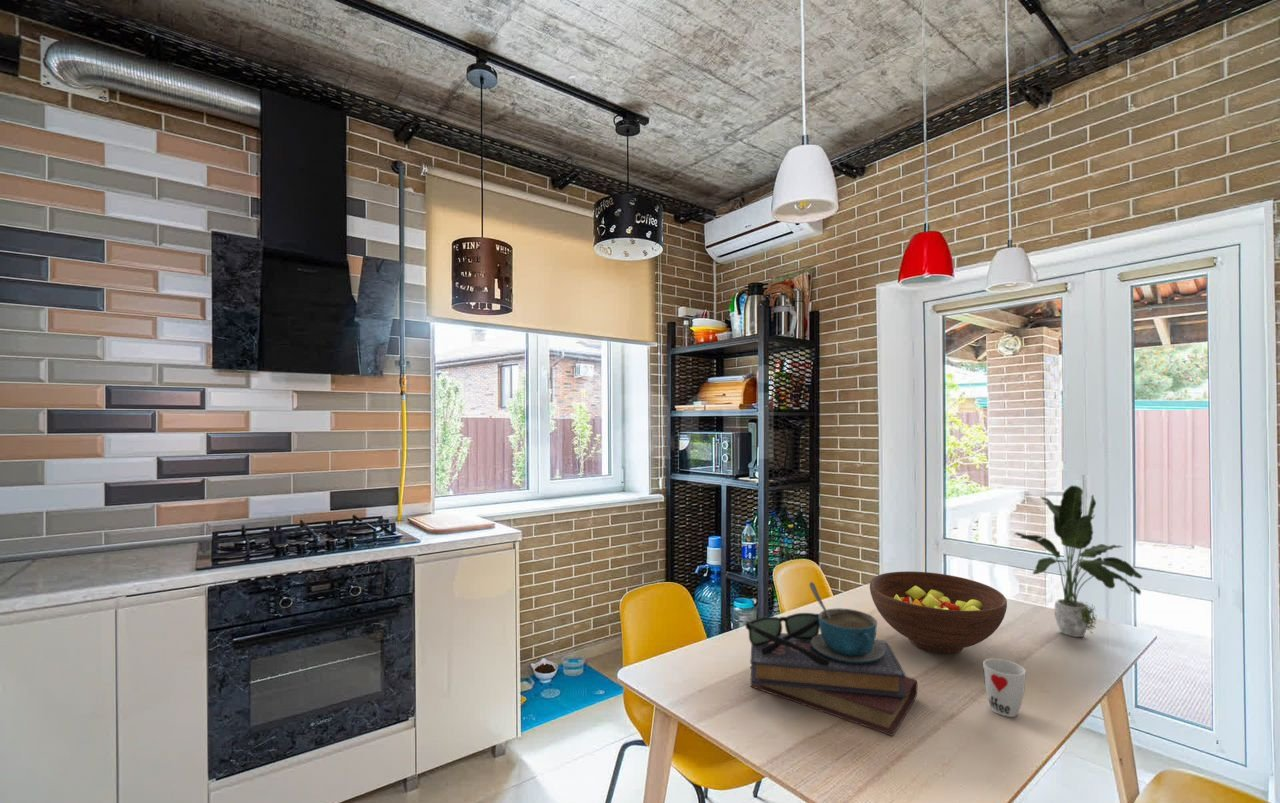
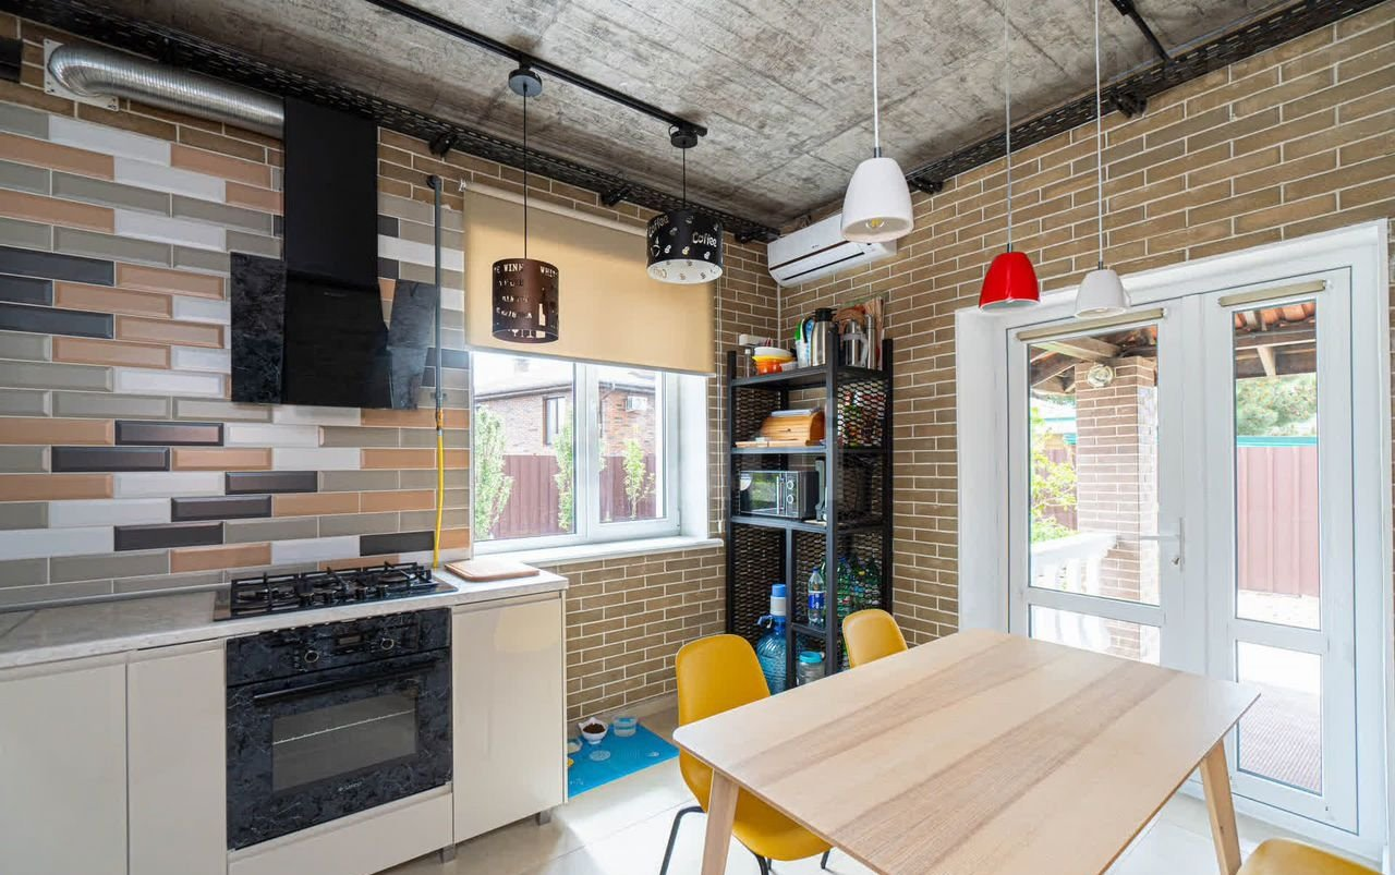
- cup (1004, 688)
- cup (825, 642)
- potted plant (1076, 561)
- fruit bowl (935, 617)
